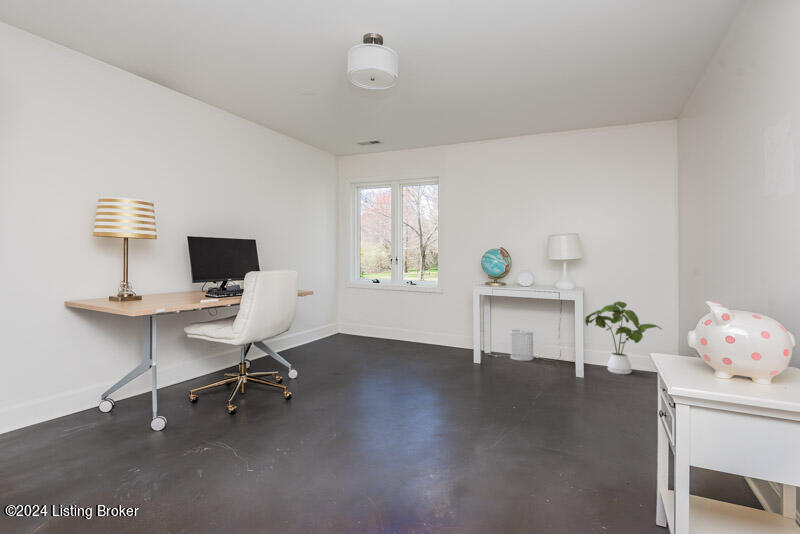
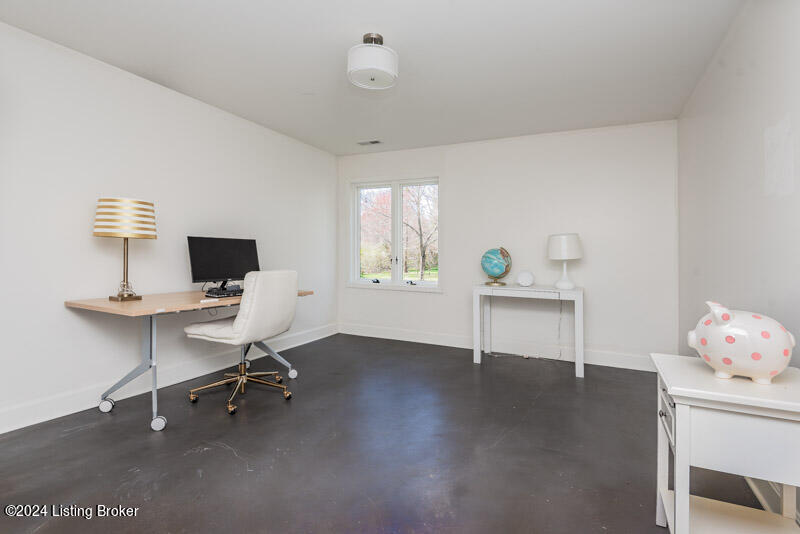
- wastebasket (521, 344)
- house plant (625, 338)
